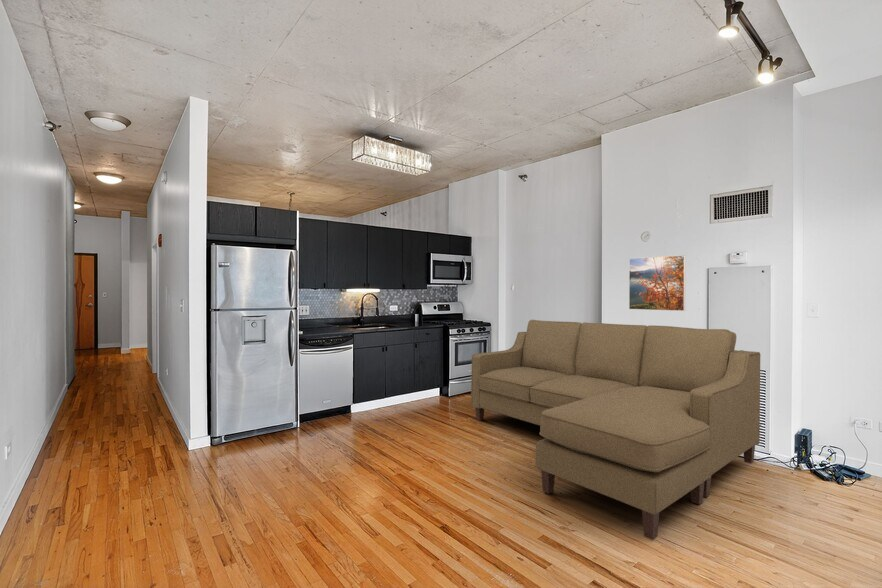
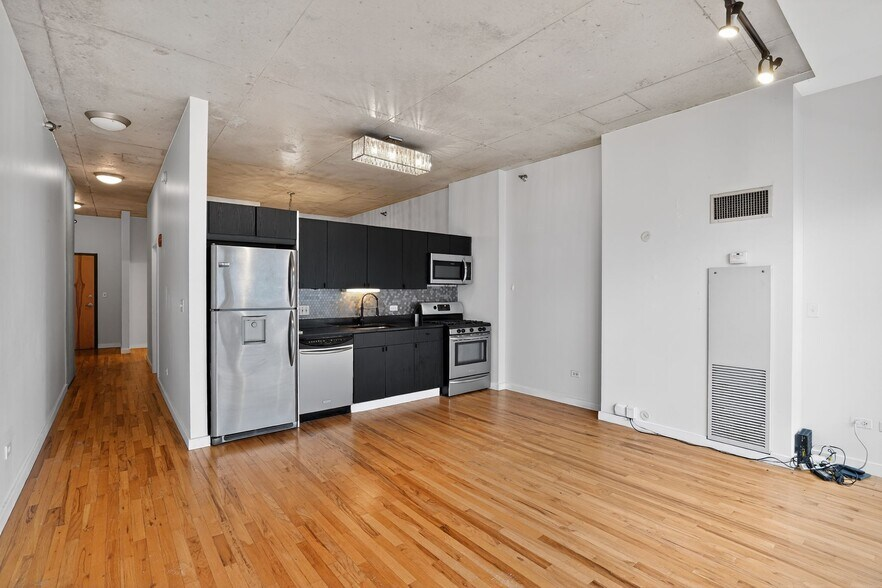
- sofa (571, 387)
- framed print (656, 283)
